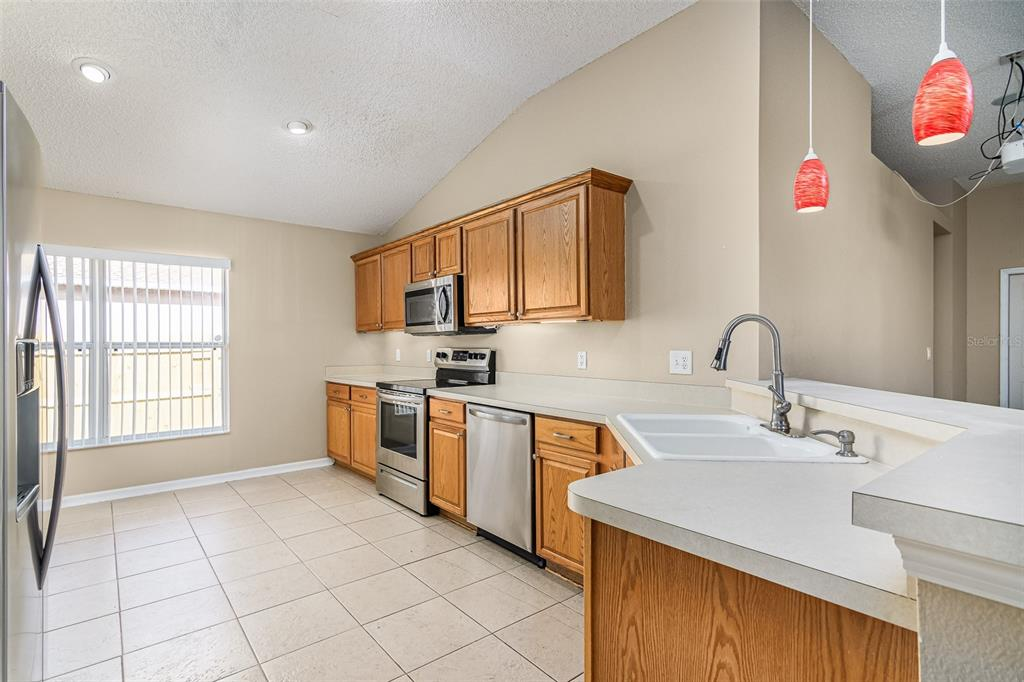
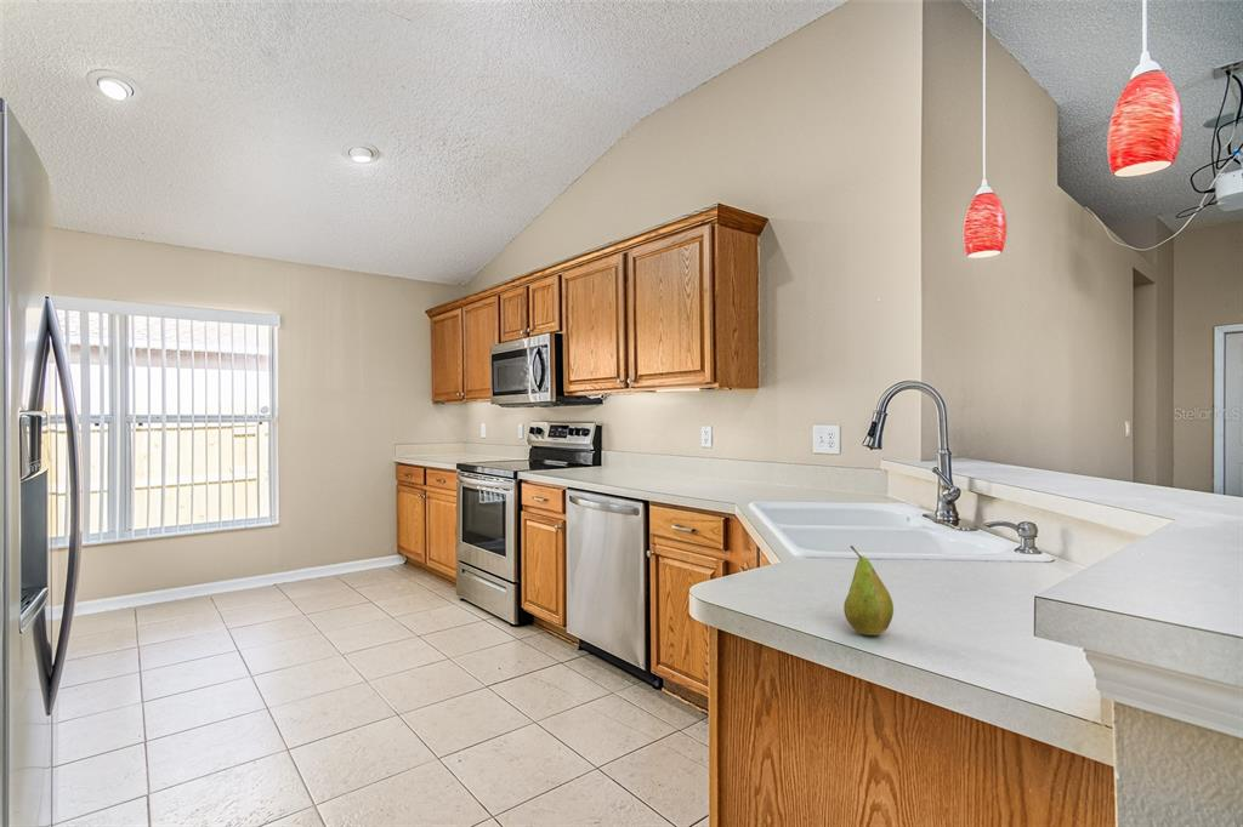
+ fruit (868, 591)
